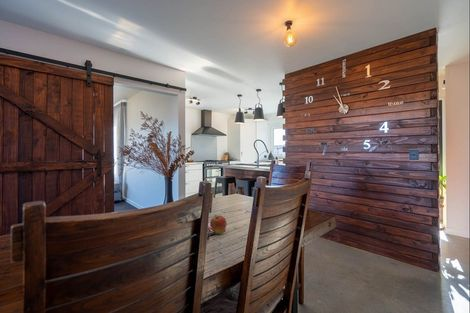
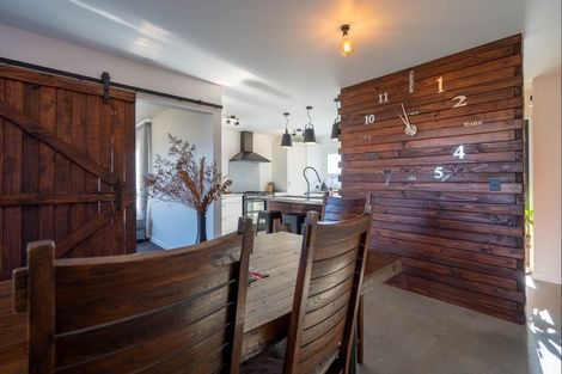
- apple (218, 223)
